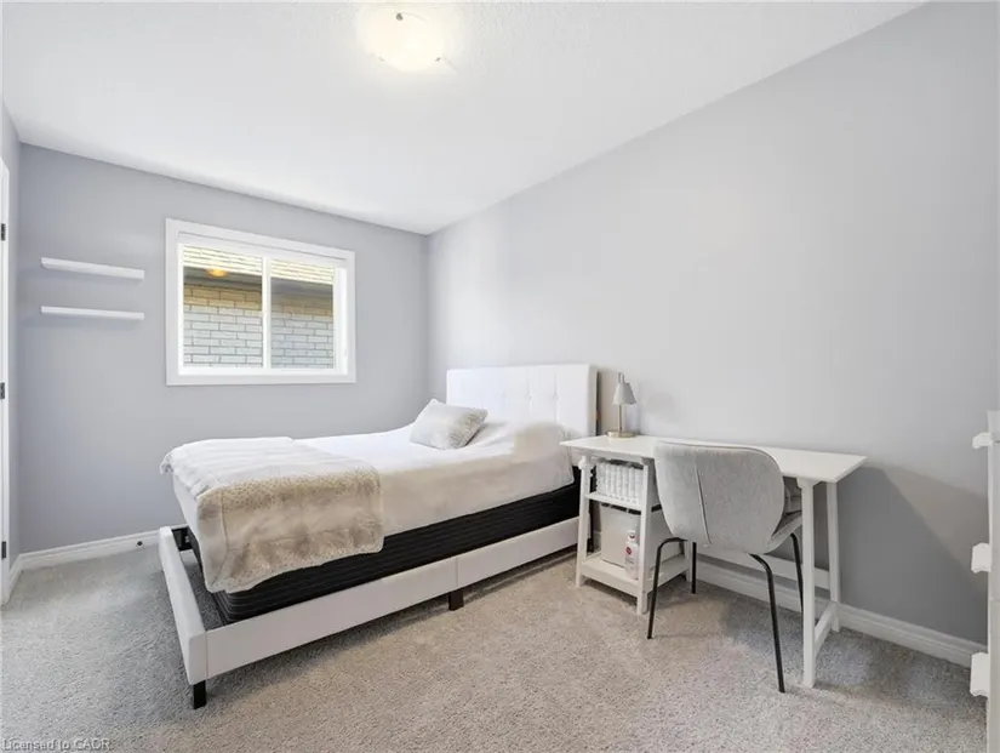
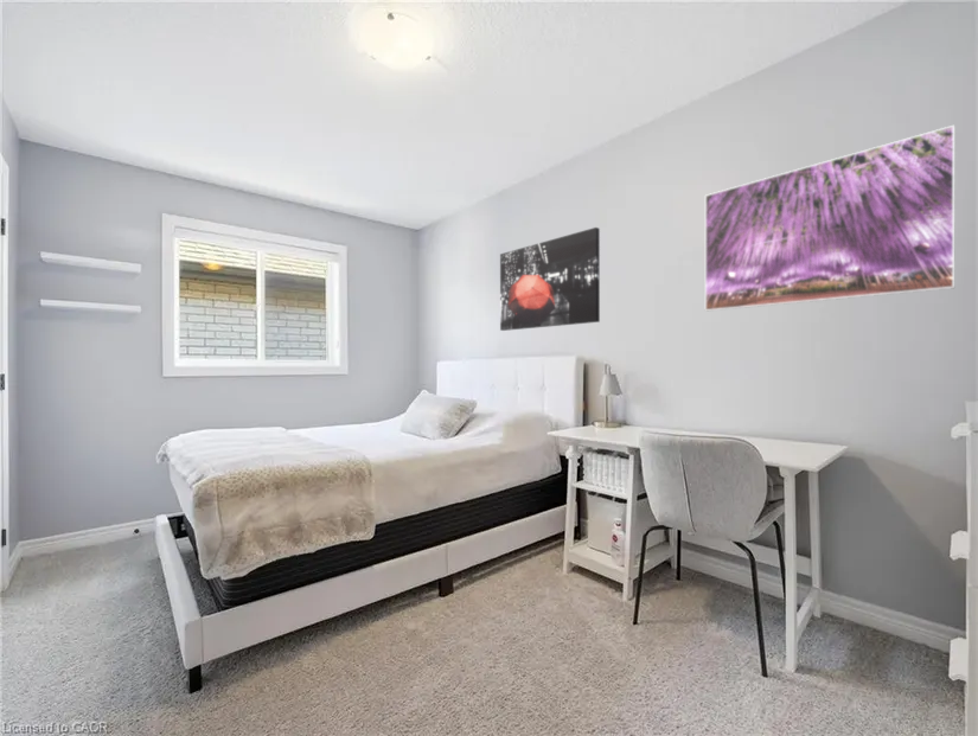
+ wall art (544, 284)
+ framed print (808, 233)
